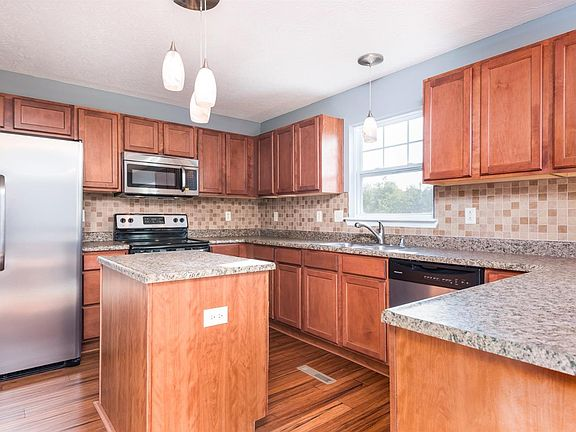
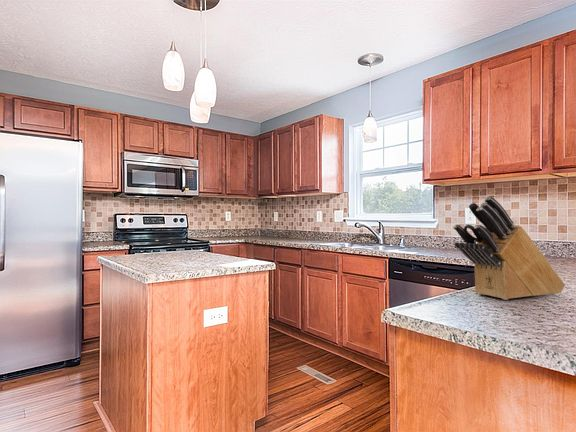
+ knife block (508, 246)
